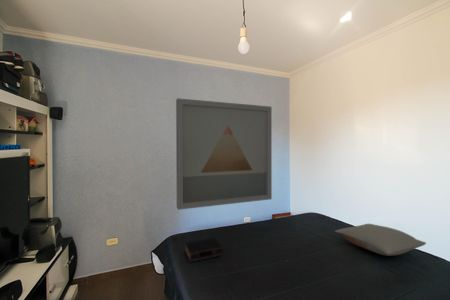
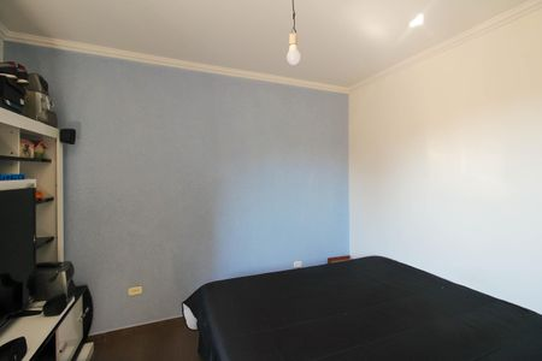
- book (203, 249)
- pillow (376, 237)
- wall art (227, 153)
